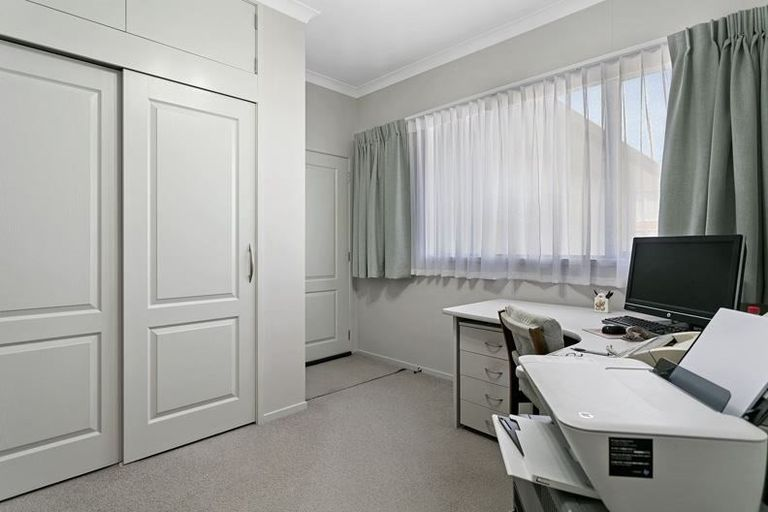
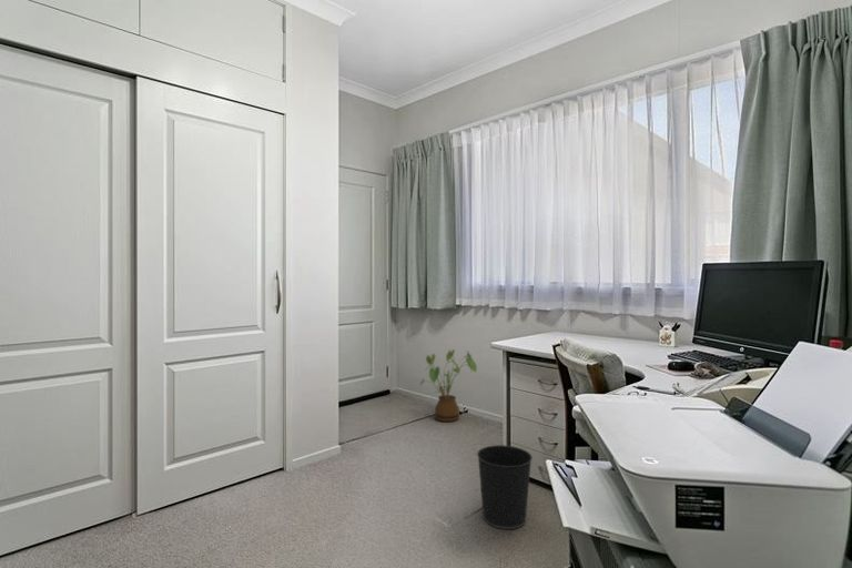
+ house plant (447, 385)
+ wastebasket (504, 486)
